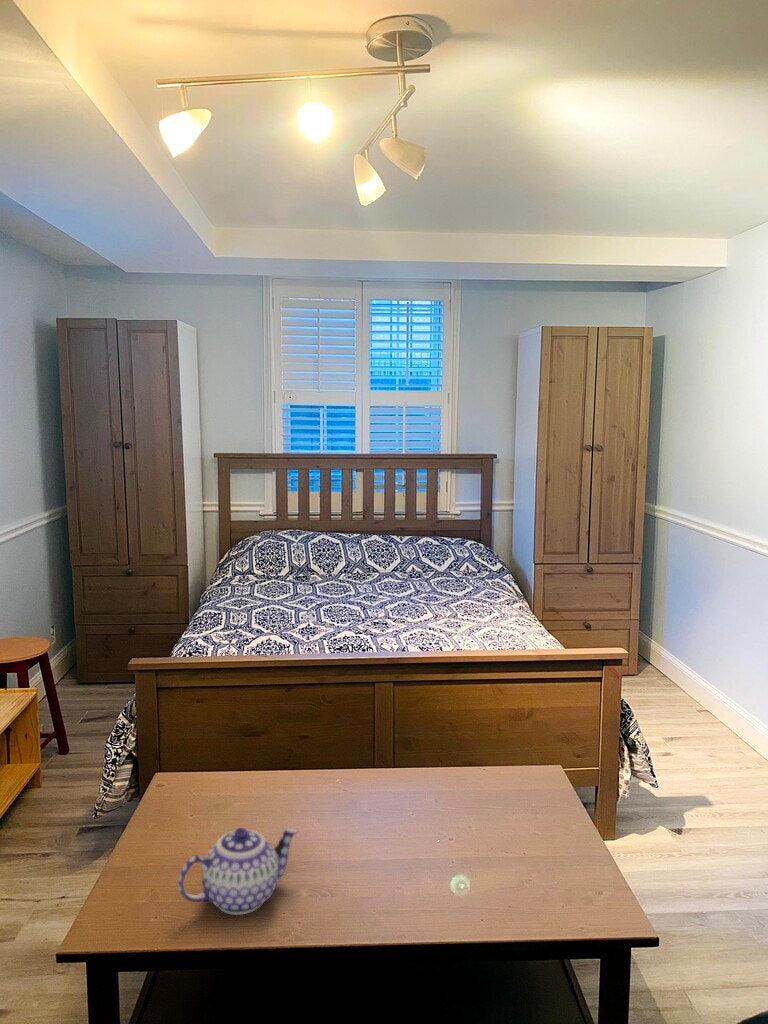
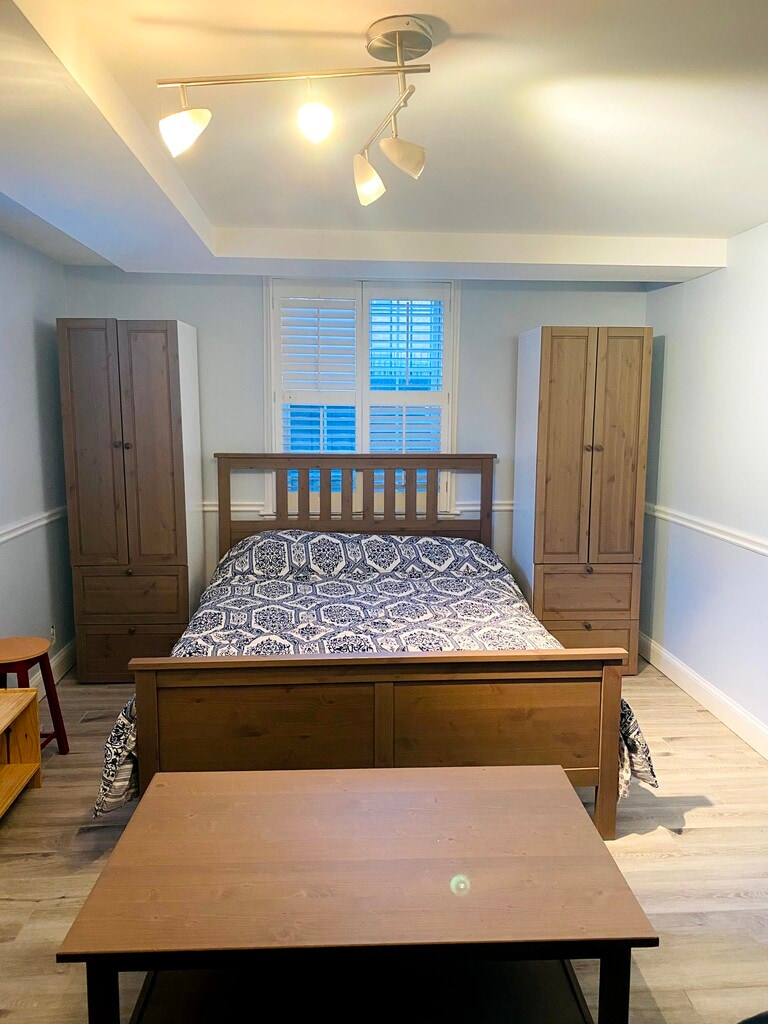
- teapot (240, 864)
